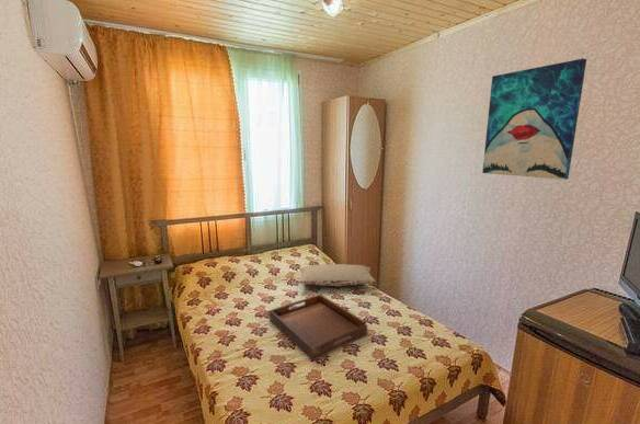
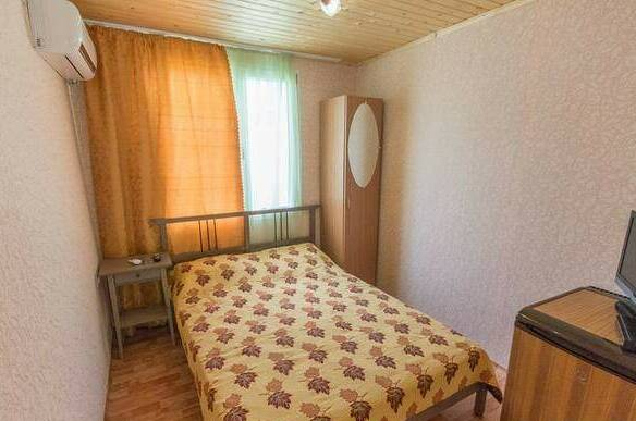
- serving tray (317, 321)
- pillow (335, 275)
- wall art (527, 124)
